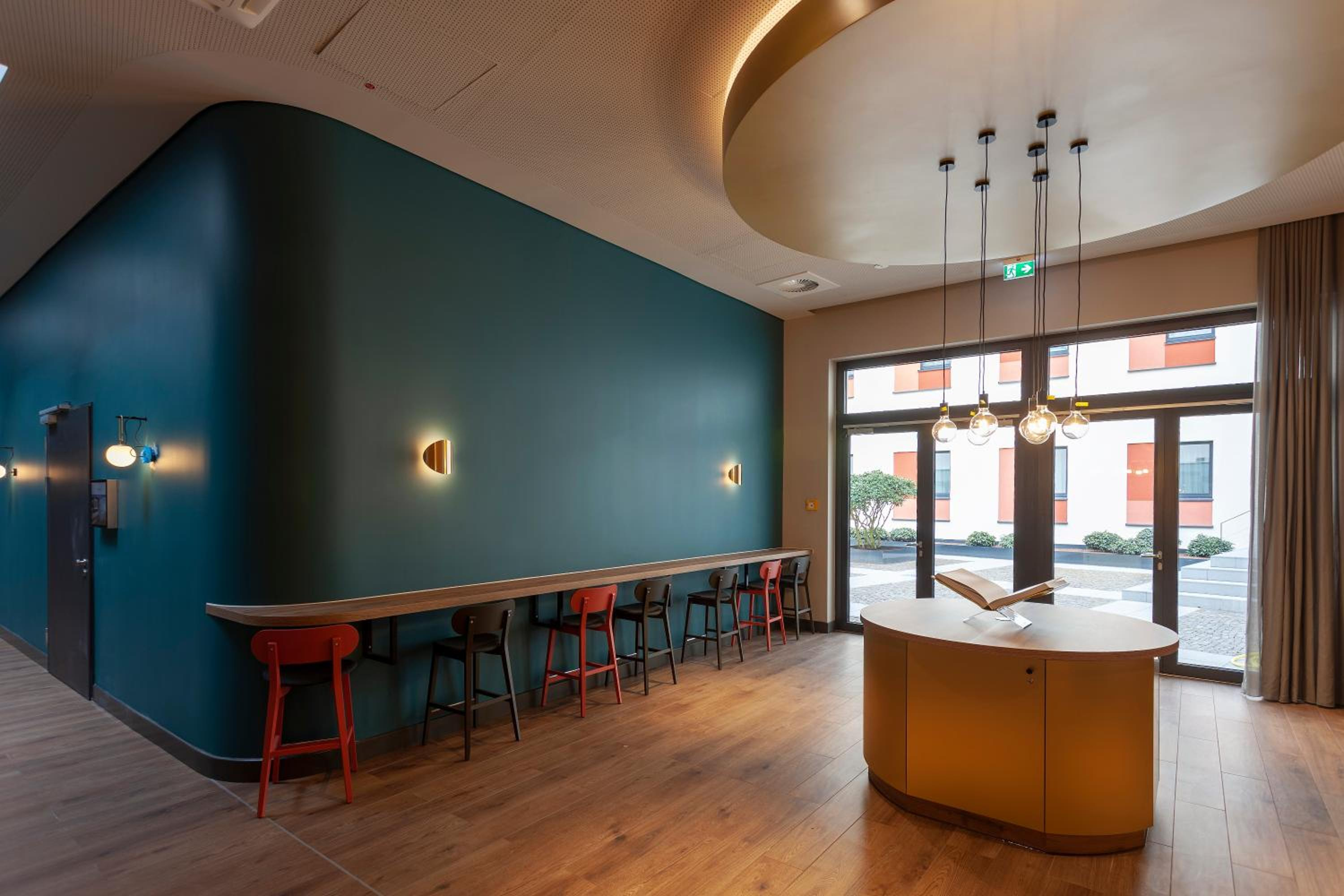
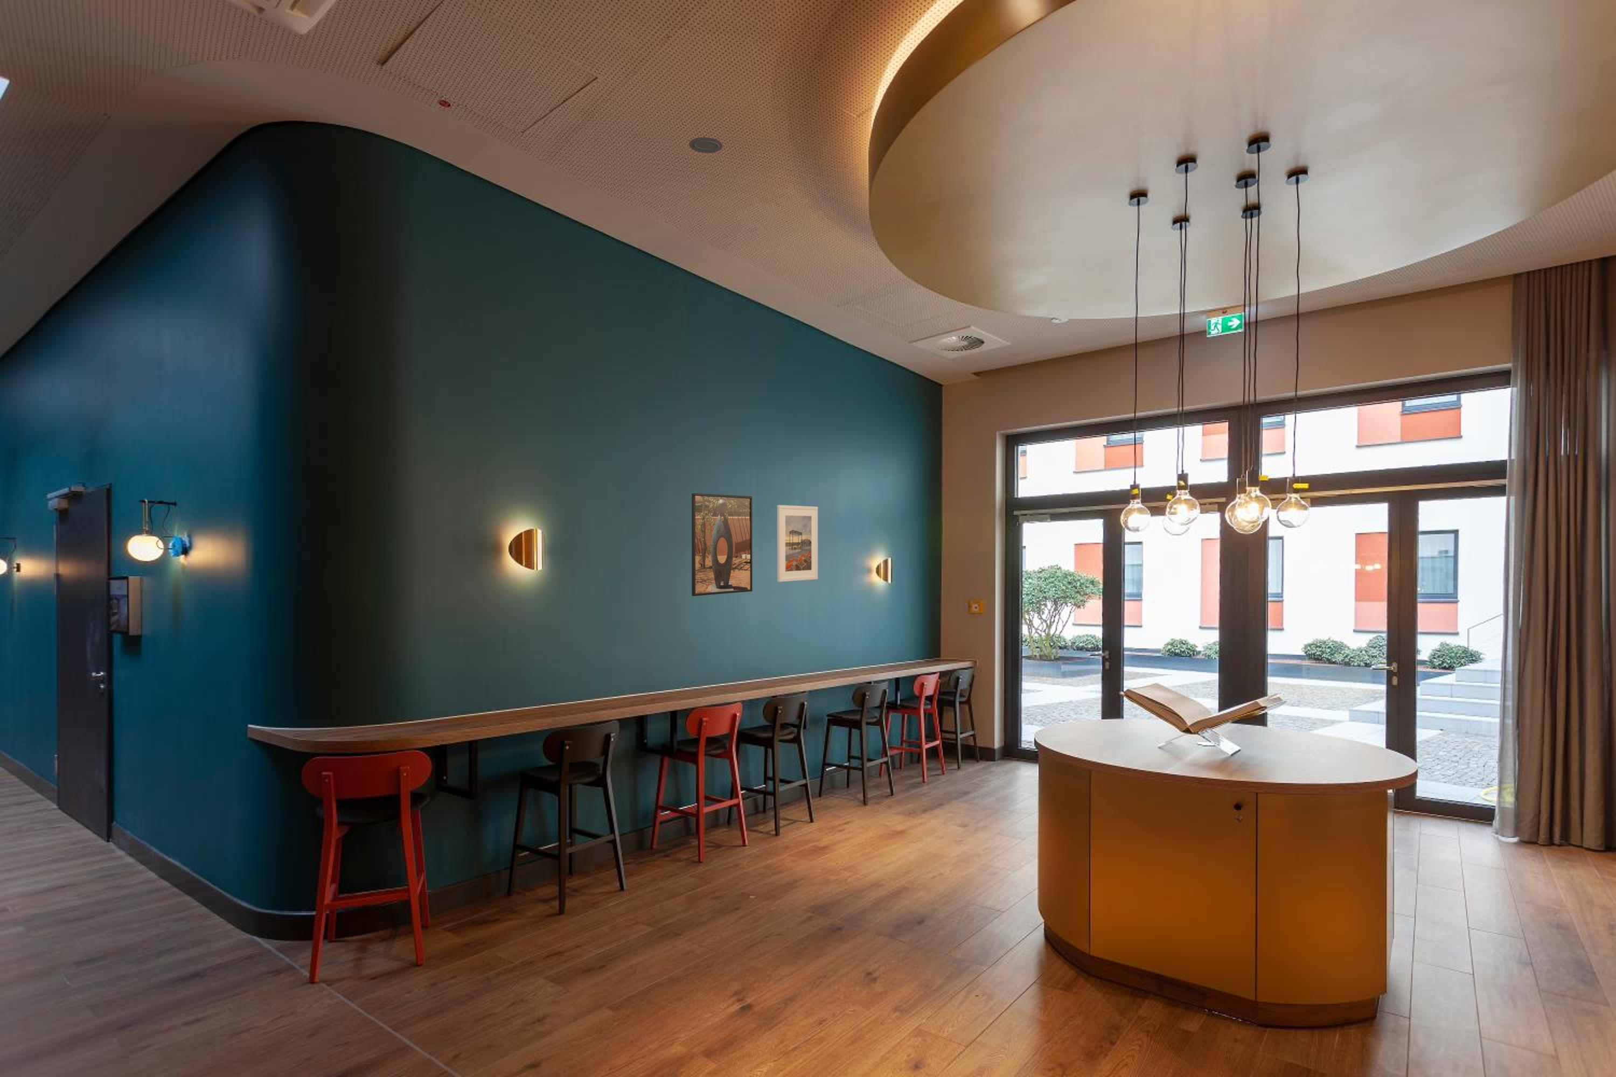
+ recessed light (706, 143)
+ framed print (797, 543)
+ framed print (723, 543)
